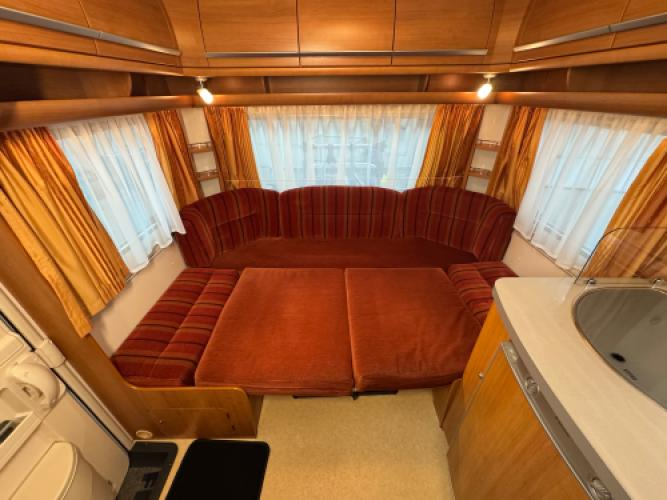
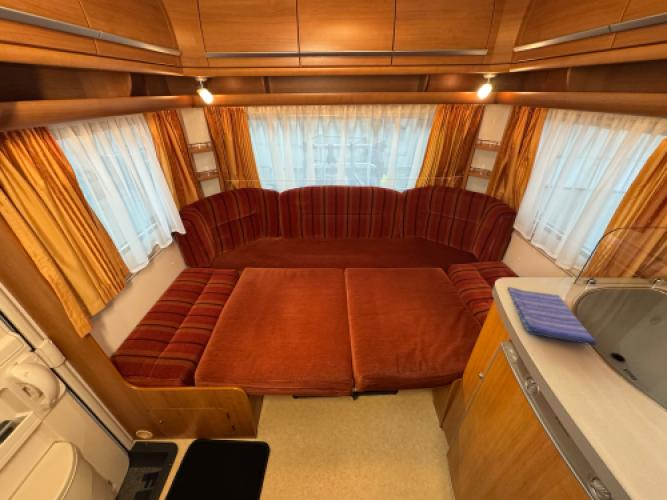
+ dish towel (546, 312)
